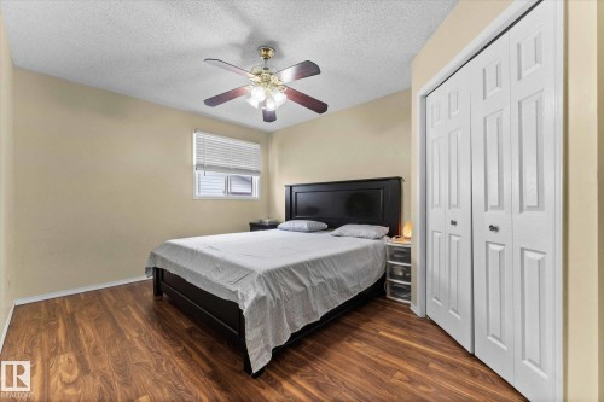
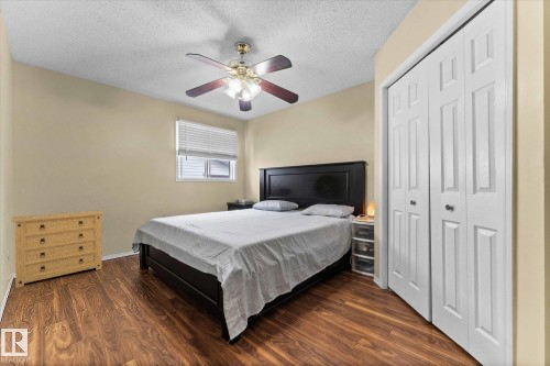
+ dresser (61, 244)
